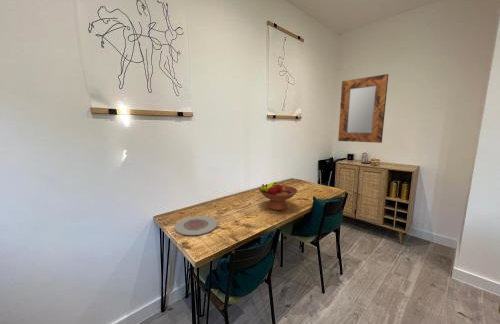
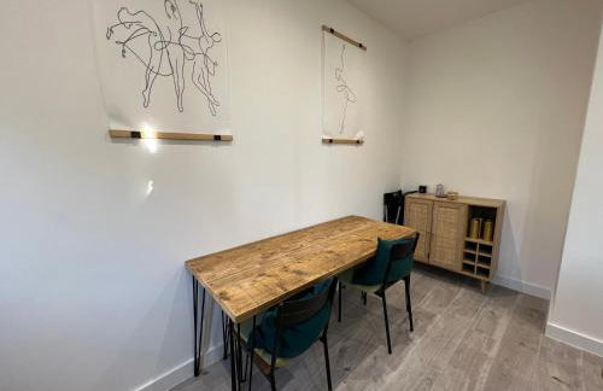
- home mirror (361, 110)
- plate (196, 224)
- fruit bowl (277, 195)
